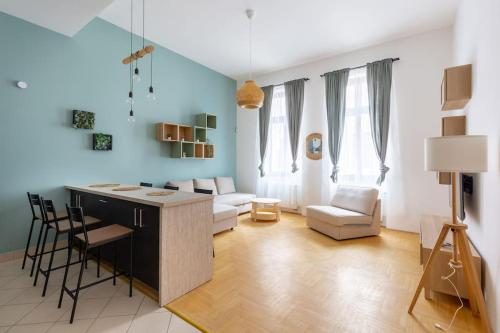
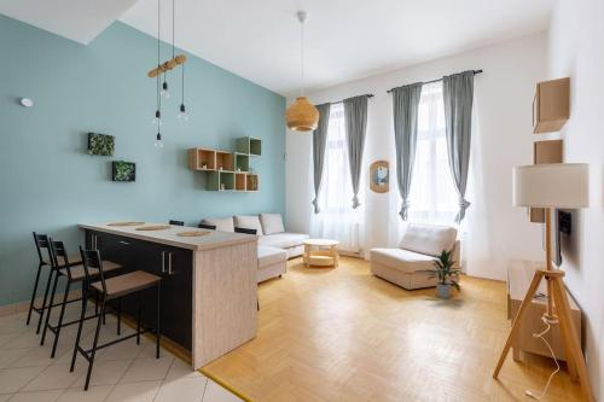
+ indoor plant (443, 273)
